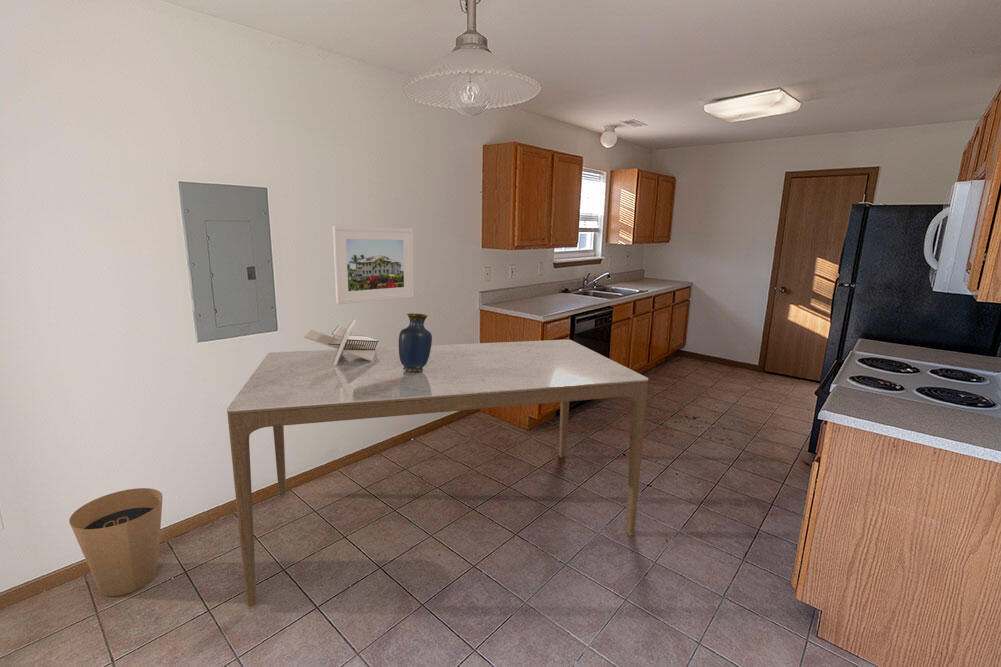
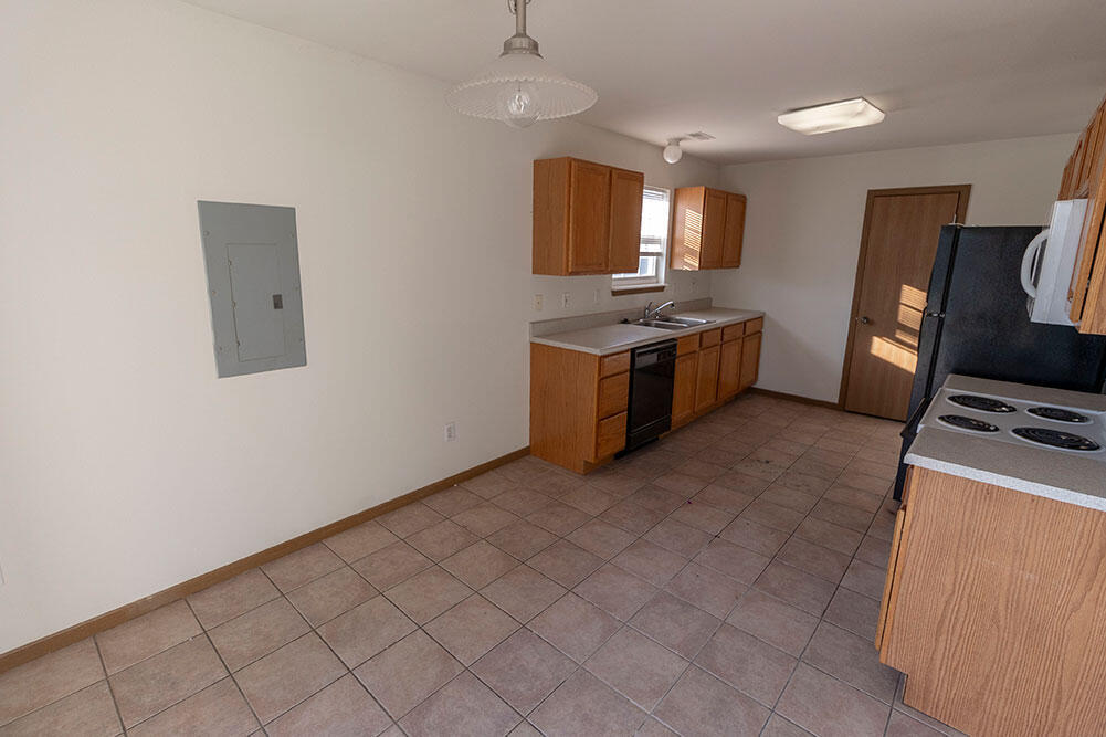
- dining table (446, 411)
- vase (415, 341)
- architectural model (343, 340)
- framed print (376, 264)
- trash can (123, 543)
